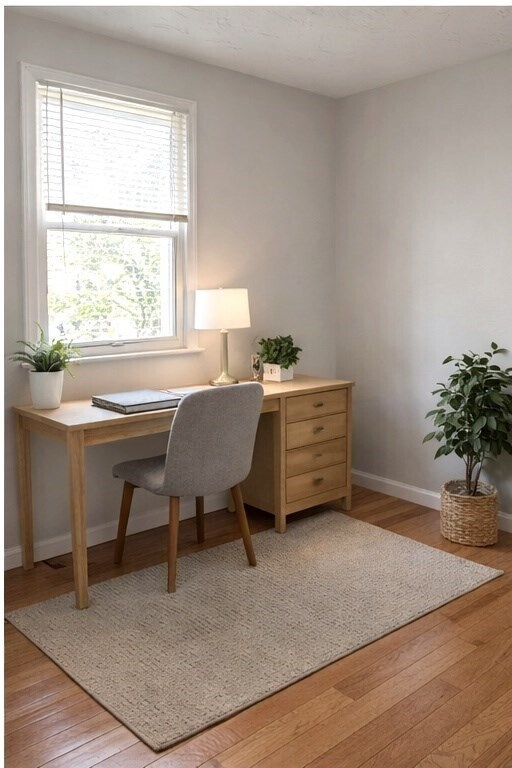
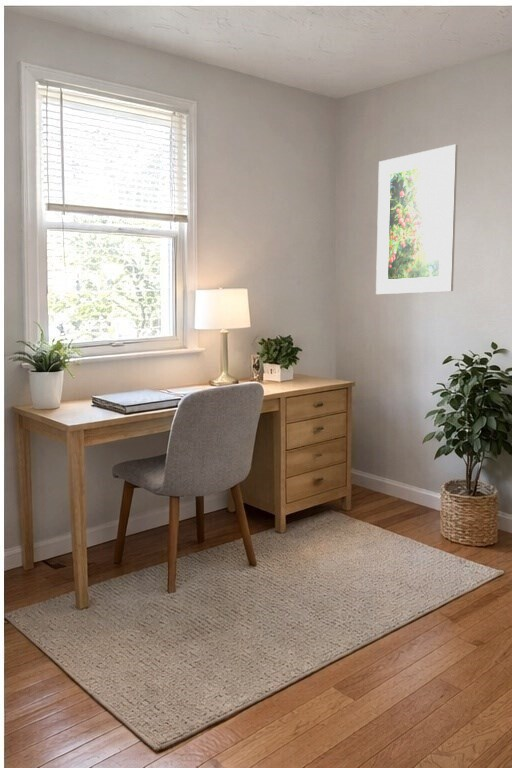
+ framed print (414, 223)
